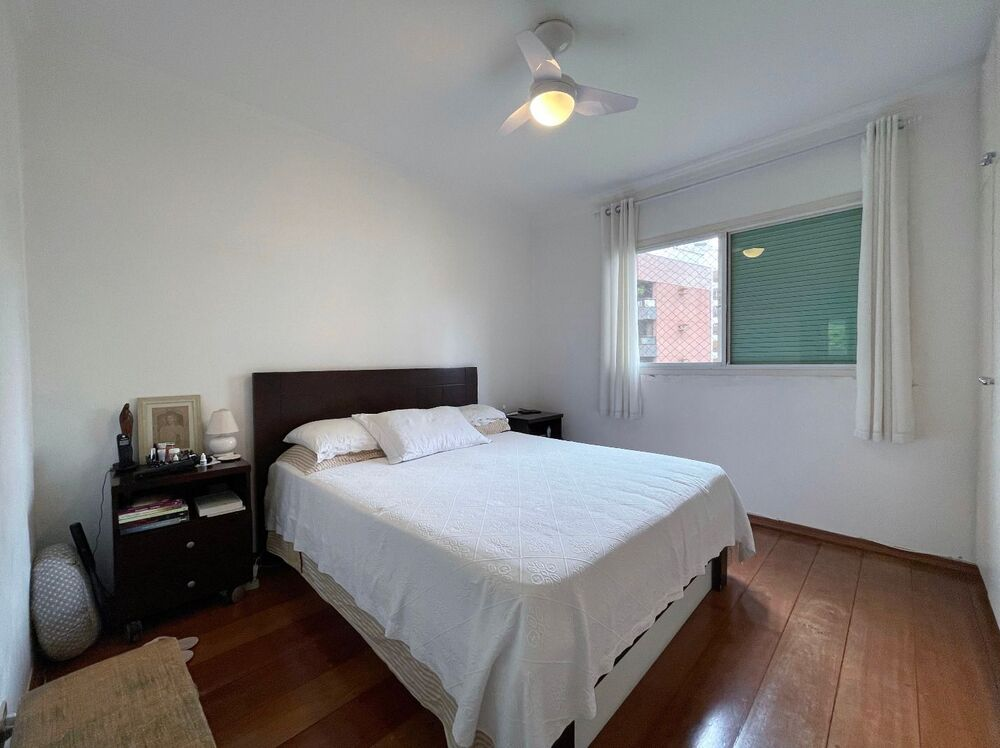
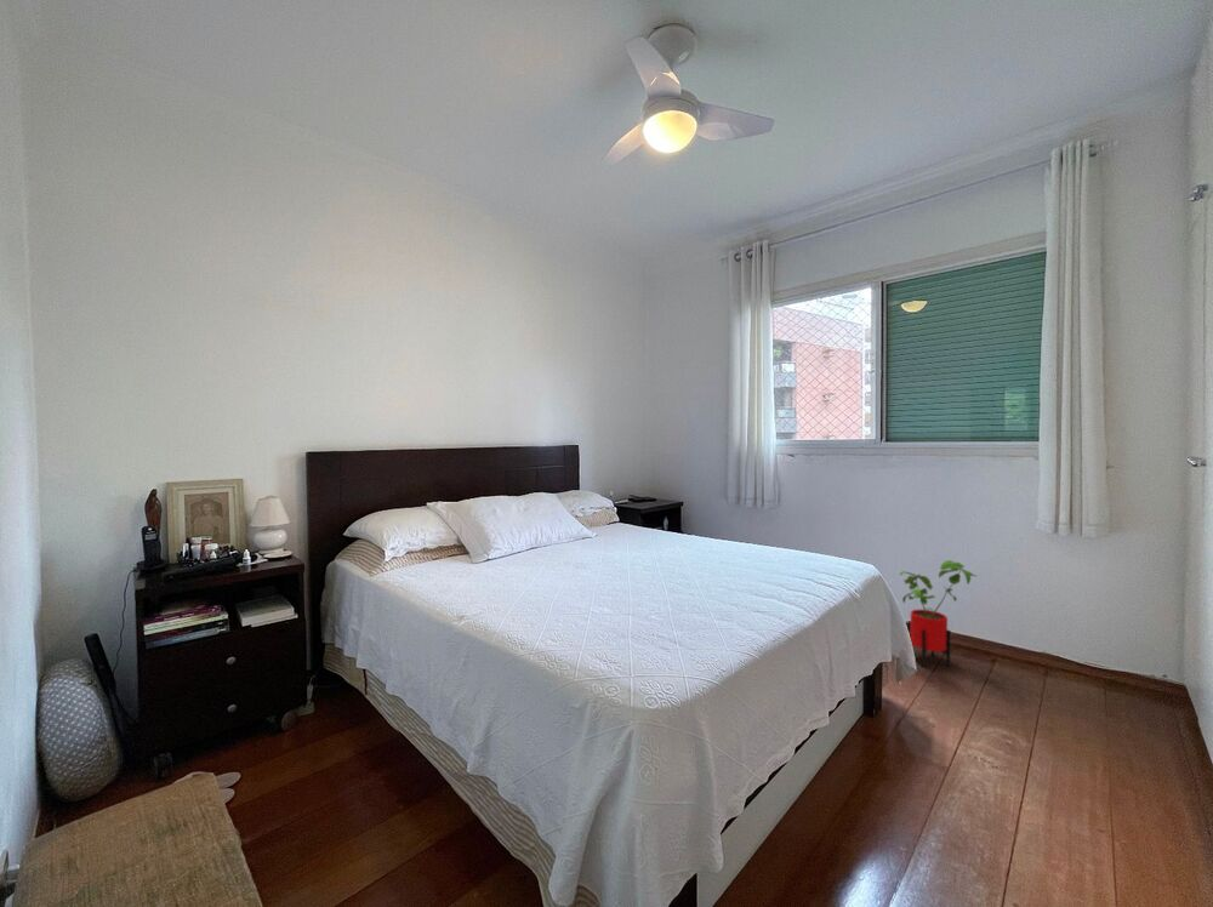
+ house plant (932, 609)
